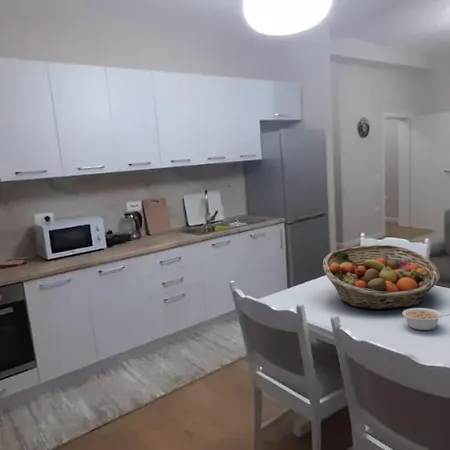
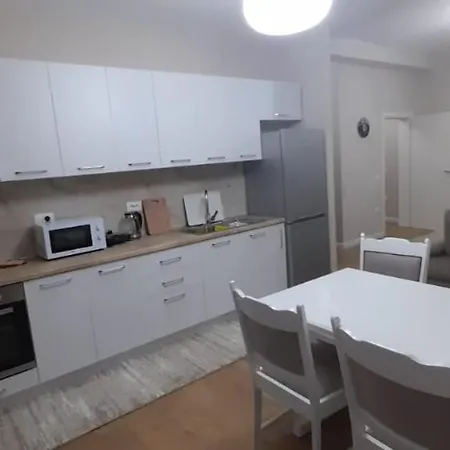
- fruit basket (378, 275)
- legume (423, 318)
